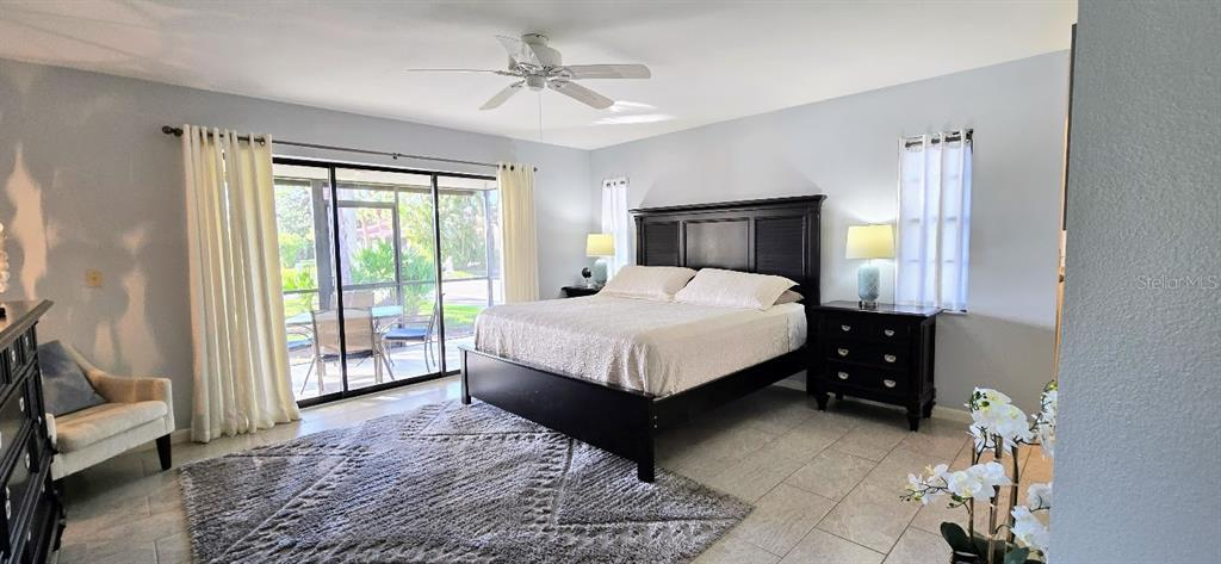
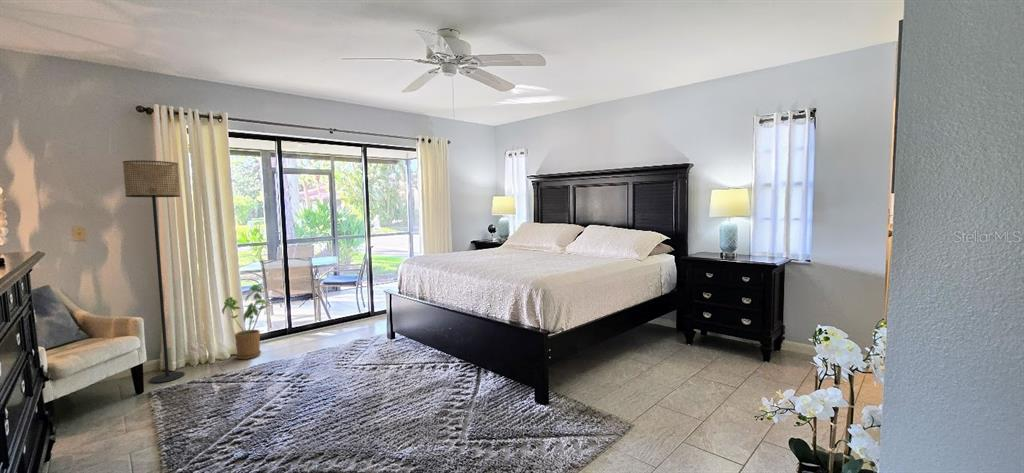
+ floor lamp (159, 271)
+ house plant (250, 322)
